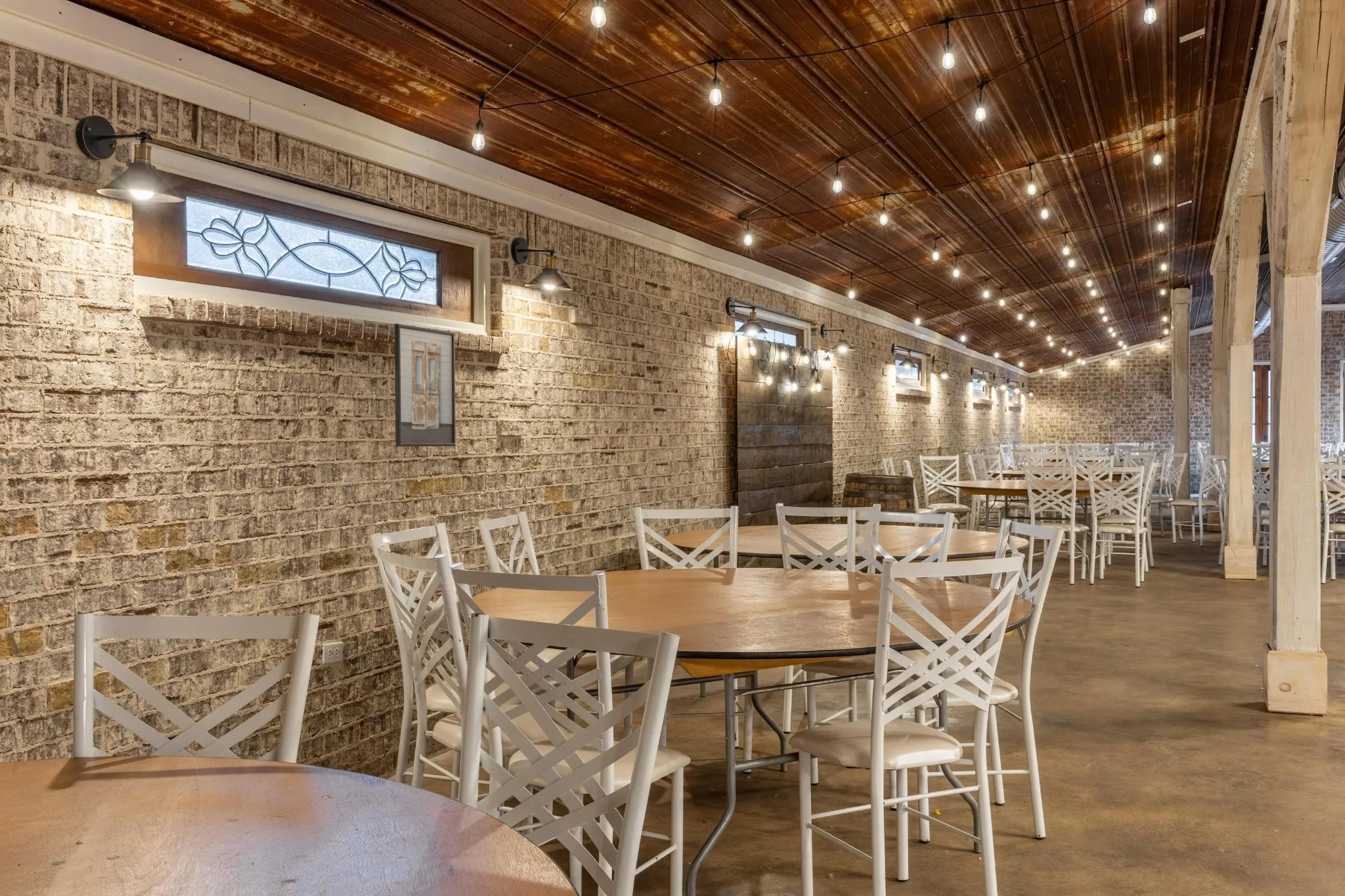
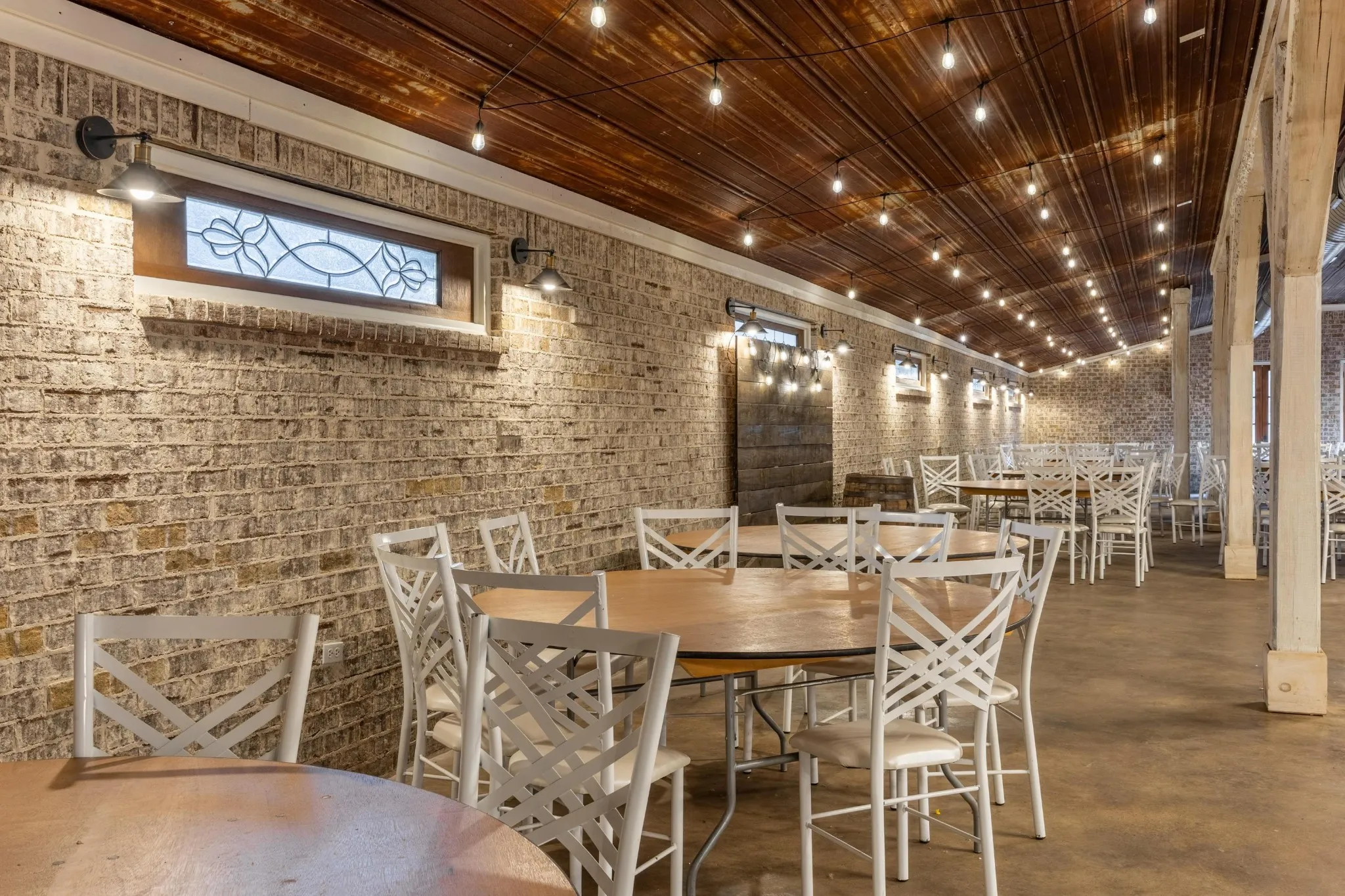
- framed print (426, 387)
